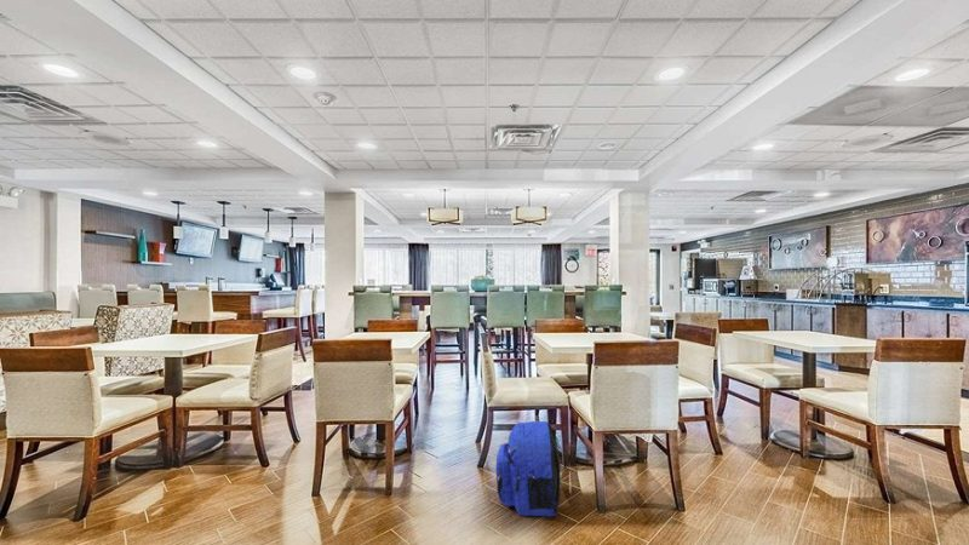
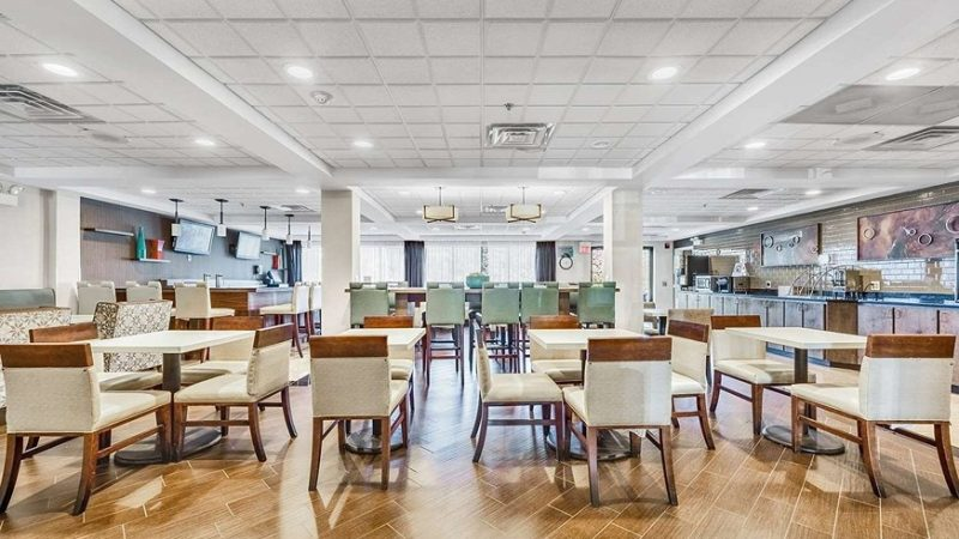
- backpack (528, 463)
